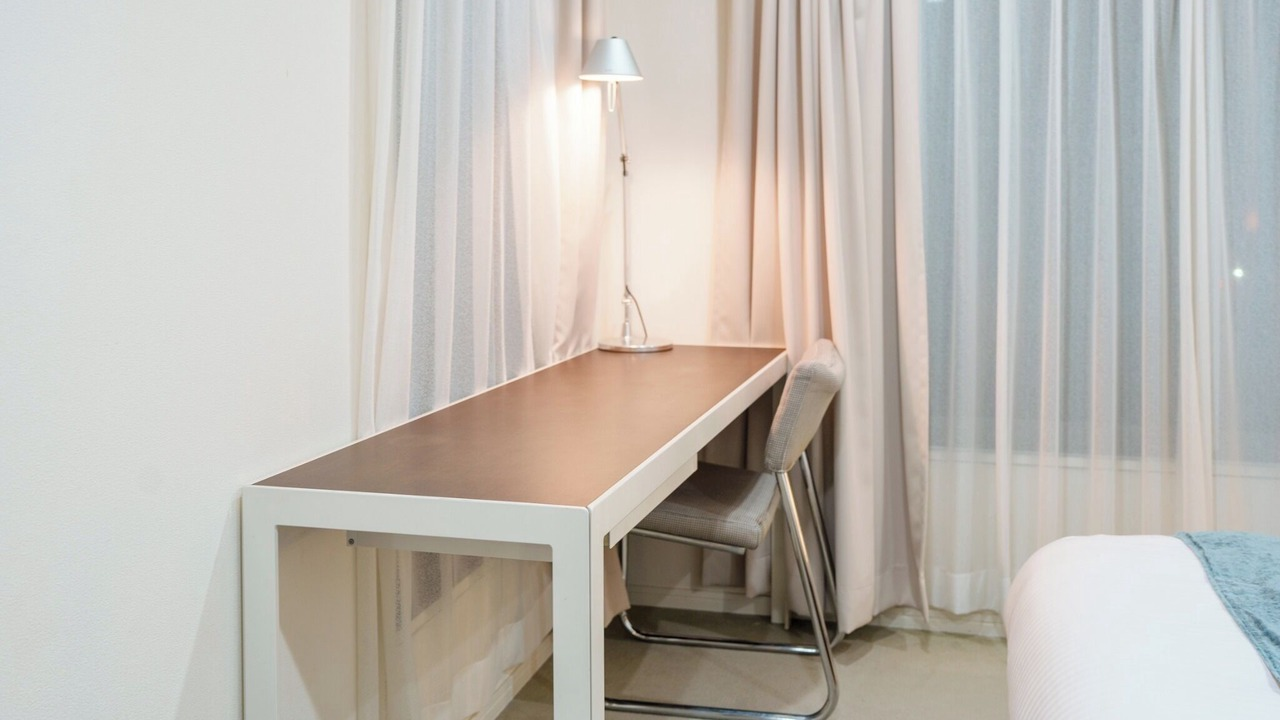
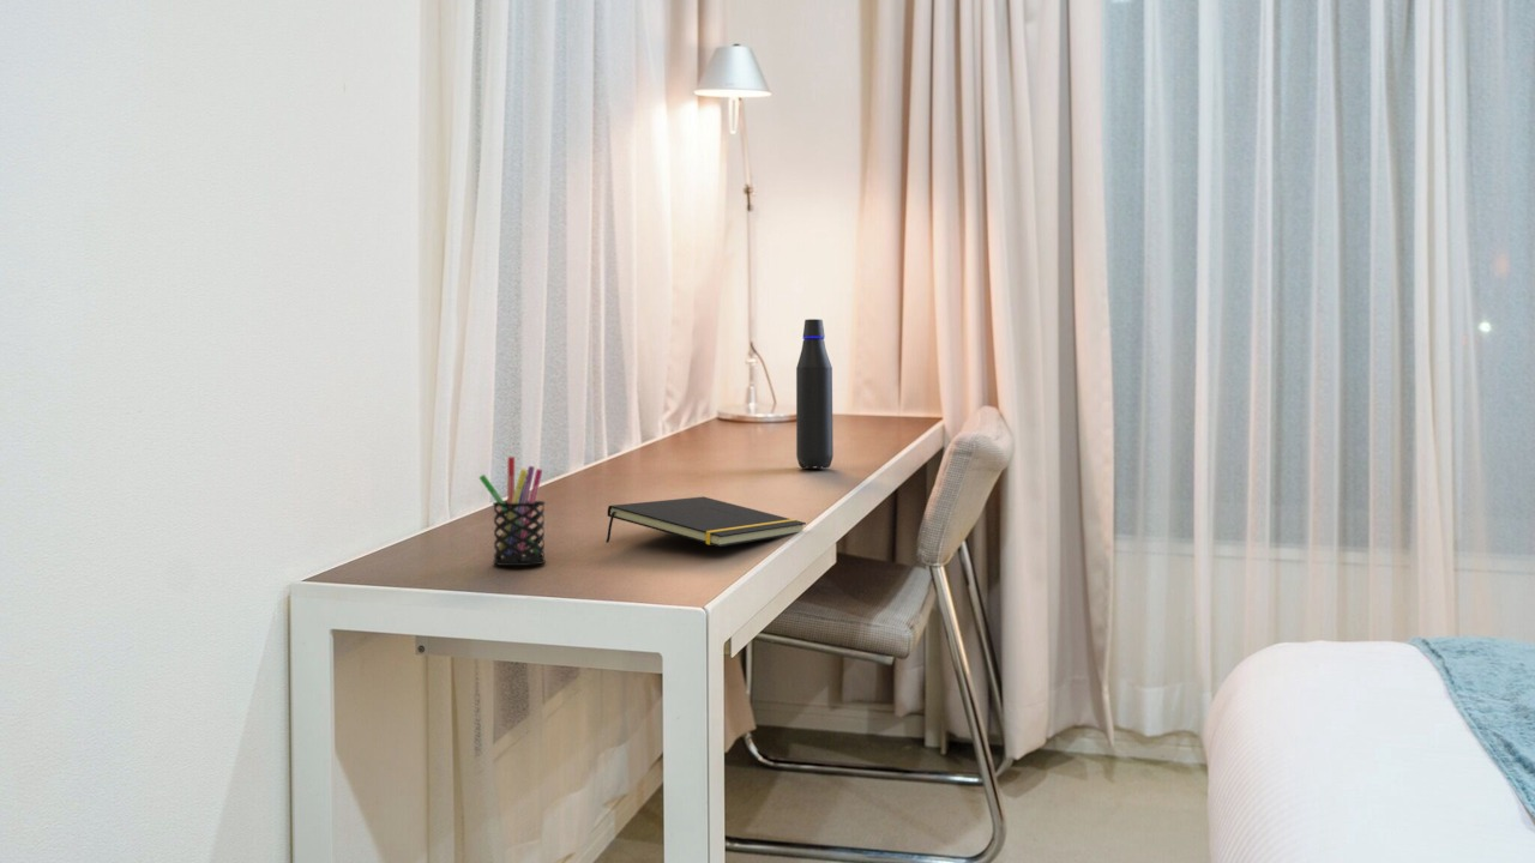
+ pen holder (512, 509)
+ water bottle (814, 393)
+ notepad (710, 519)
